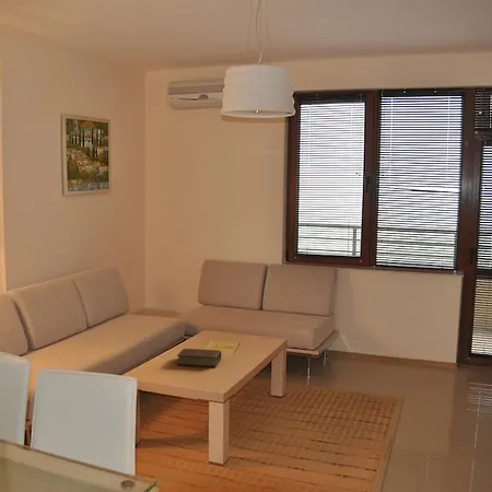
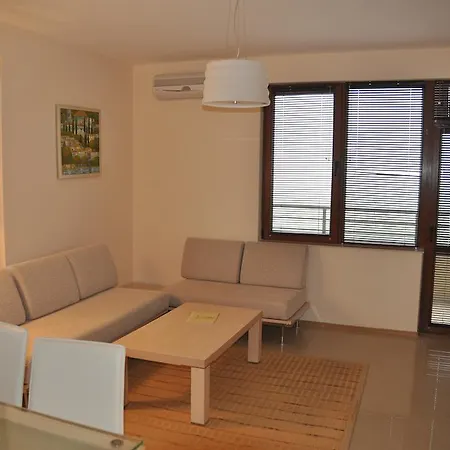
- book (199, 356)
